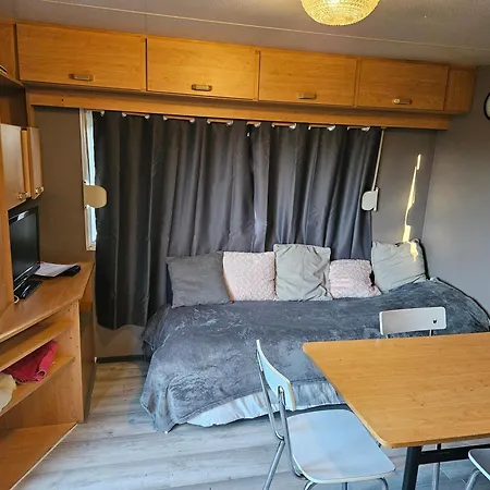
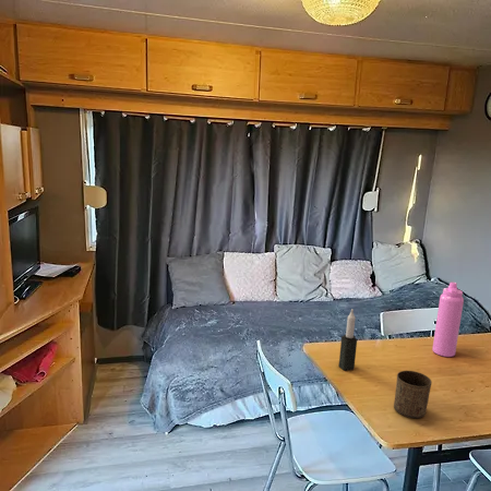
+ cup (411, 394)
+ candle (349, 338)
+ water bottle (448, 319)
